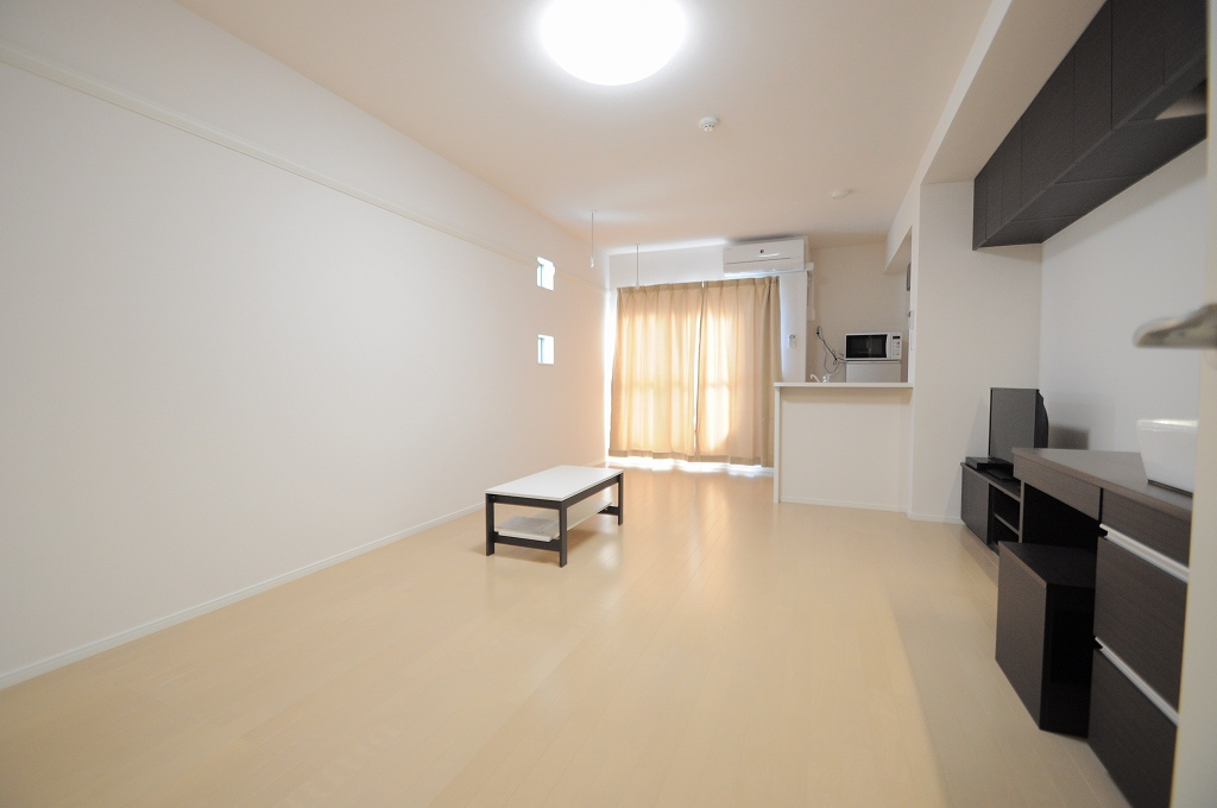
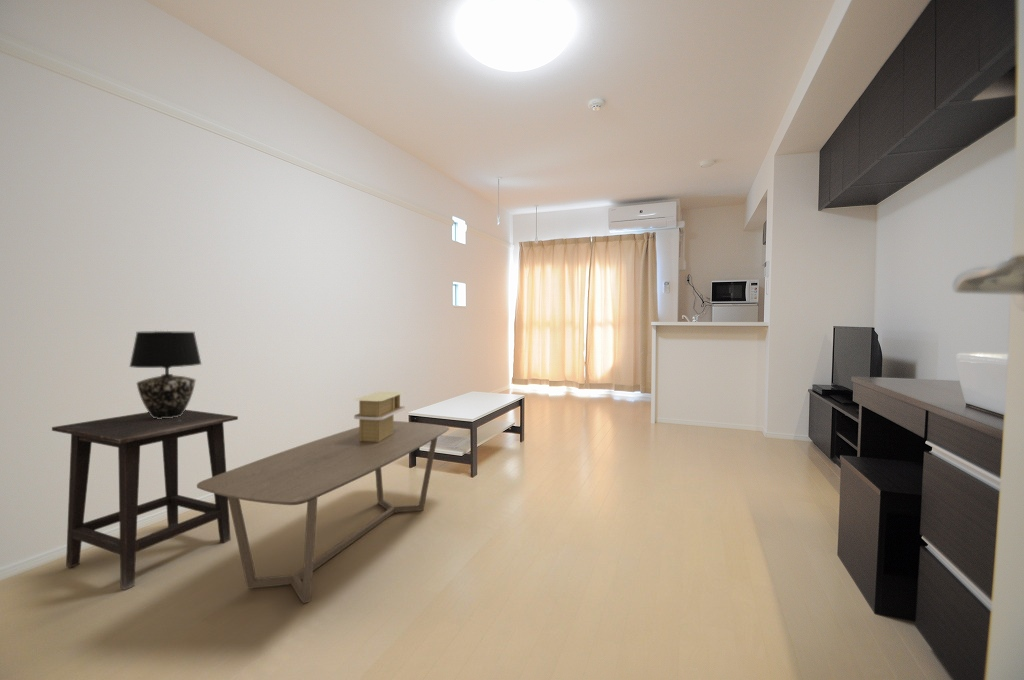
+ table lamp (167, 373)
+ side table (156, 499)
+ coffee table (345, 484)
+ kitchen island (380, 415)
